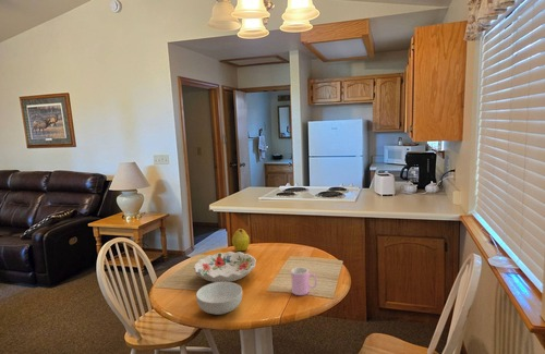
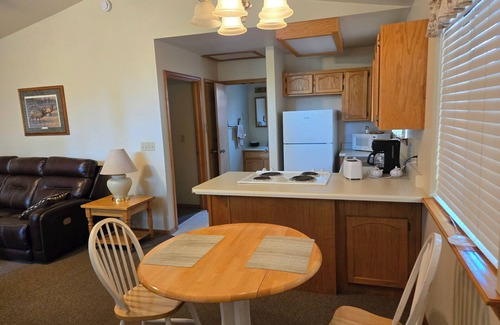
- cereal bowl (219, 300)
- cup (304, 281)
- decorative bowl (226, 269)
- fruit (240, 239)
